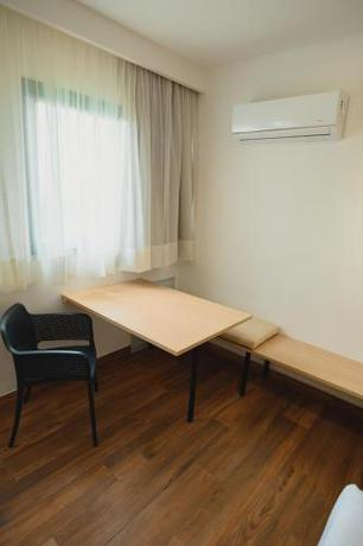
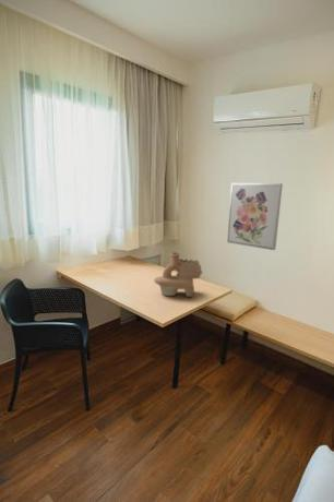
+ wall art (252, 215)
+ decorative vase (178, 273)
